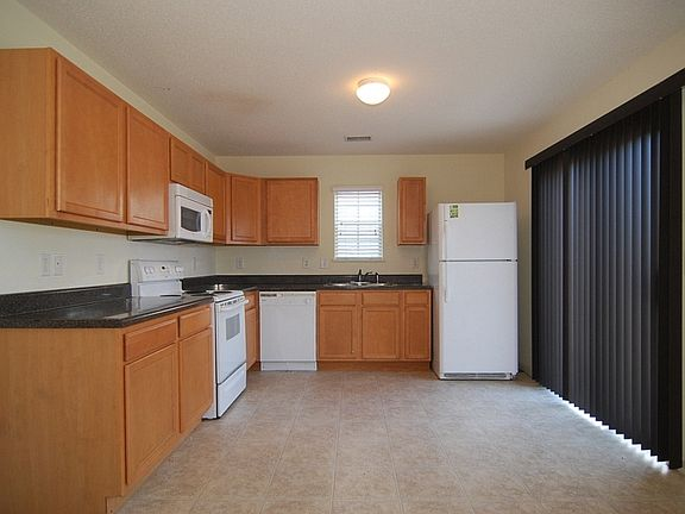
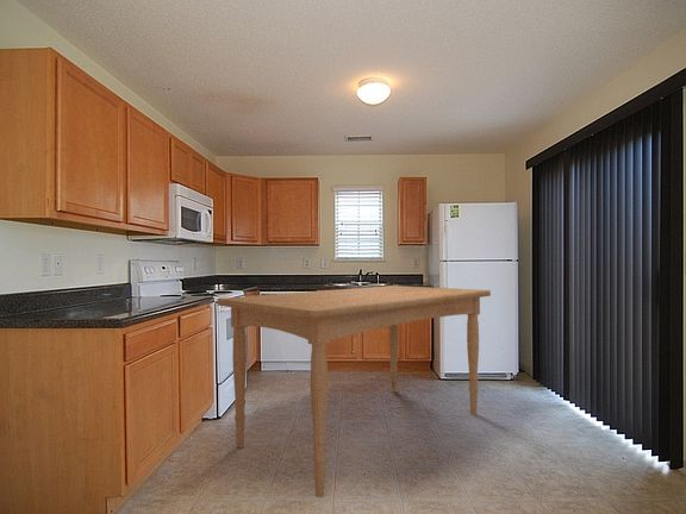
+ dining table (389, 361)
